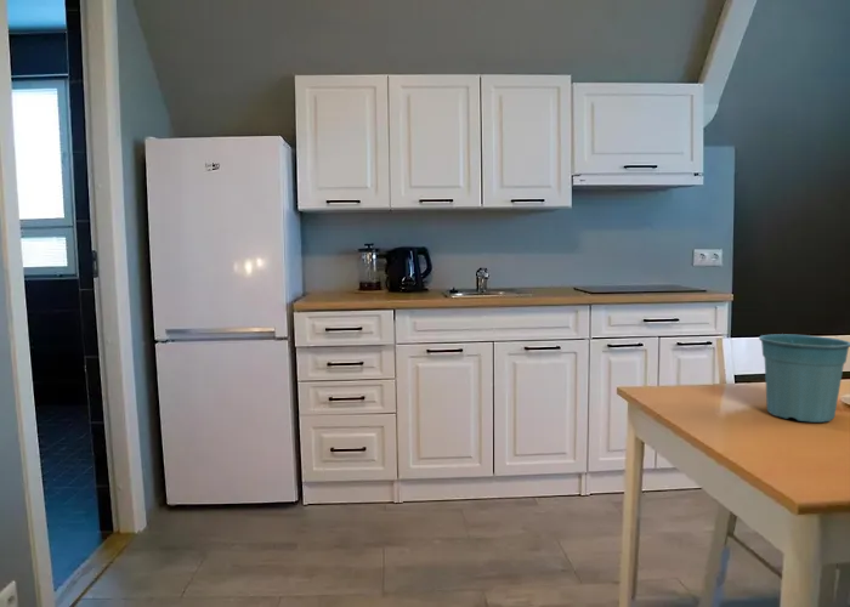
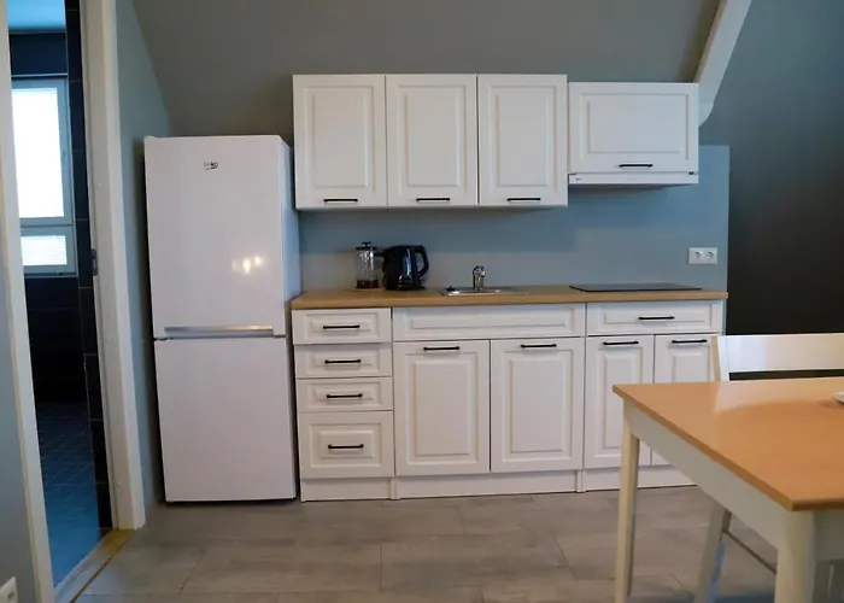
- flower pot (801, 376)
